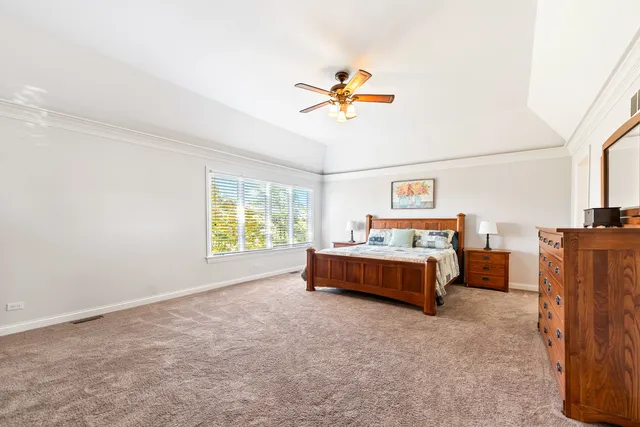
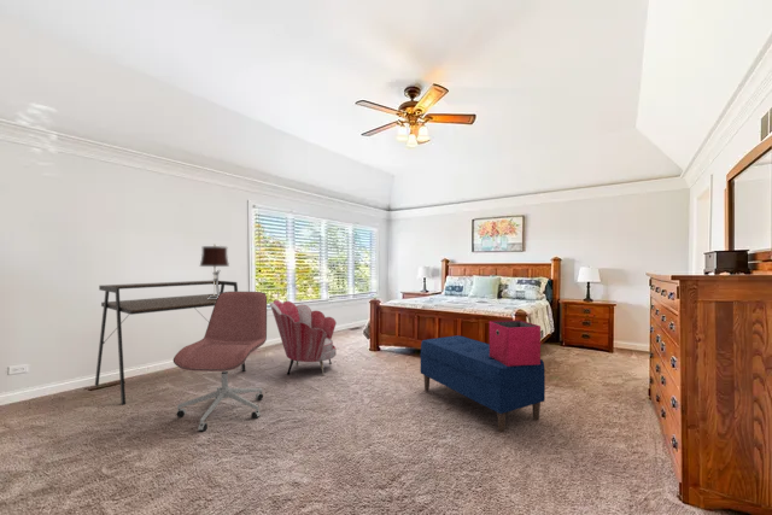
+ desk (177, 309)
+ armchair (308, 334)
+ storage bin (513, 341)
+ office chair (224, 352)
+ bench (475, 375)
+ table lamp (214, 270)
